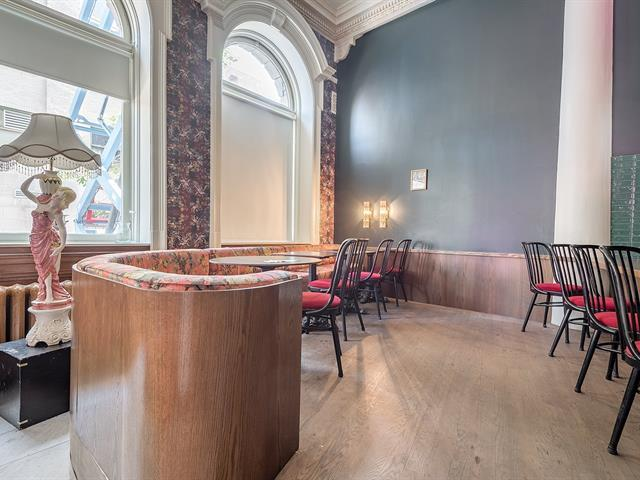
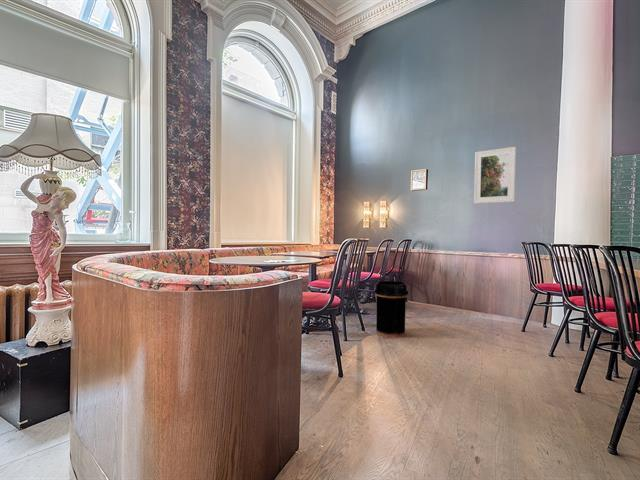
+ trash can (390, 308)
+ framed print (494, 176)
